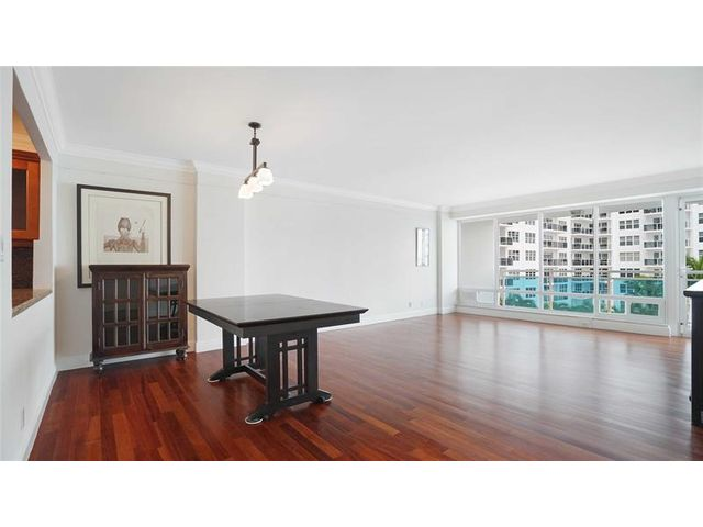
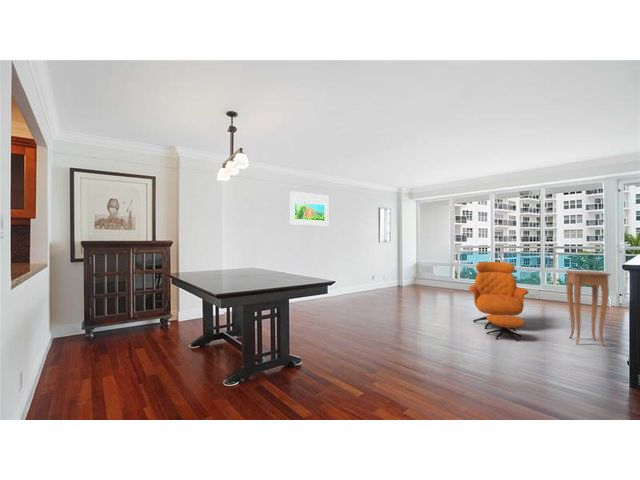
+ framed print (310, 209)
+ armchair (499, 296)
+ side table (592, 307)
